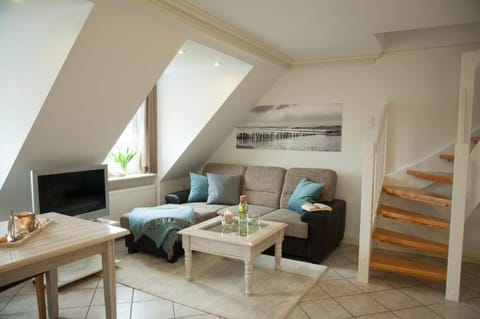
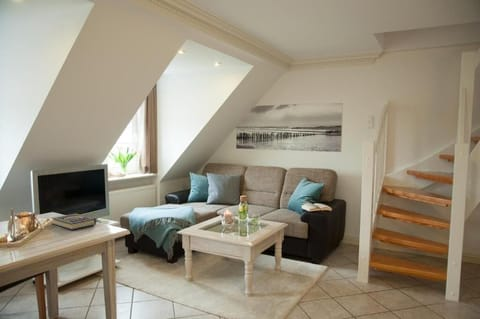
+ book (73, 221)
